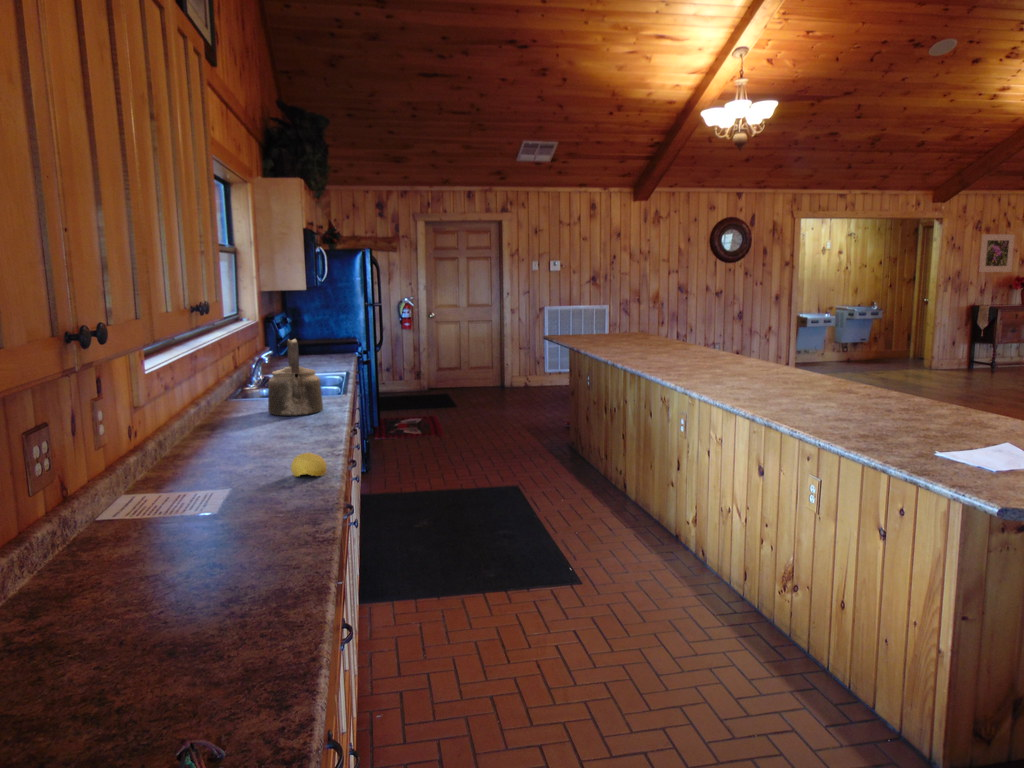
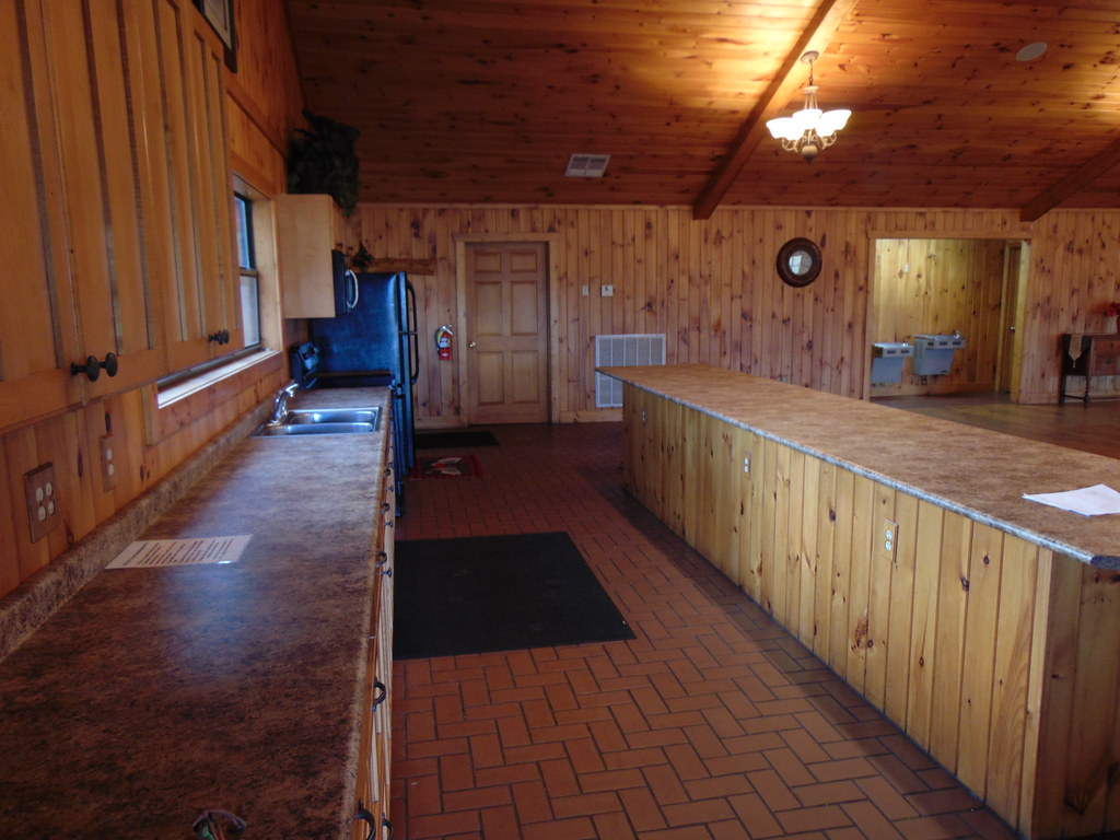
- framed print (996, 253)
- kettle (294, 376)
- fruit (308, 463)
